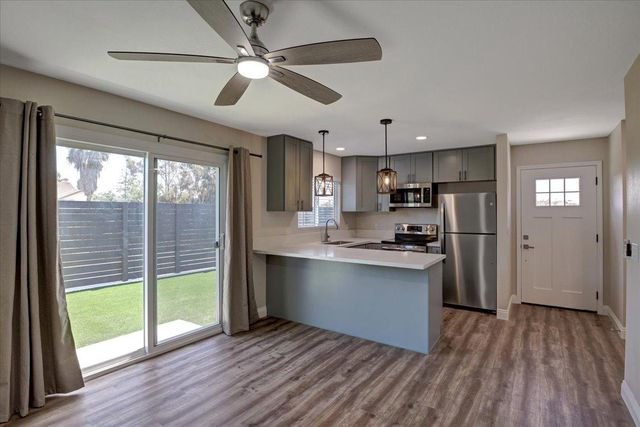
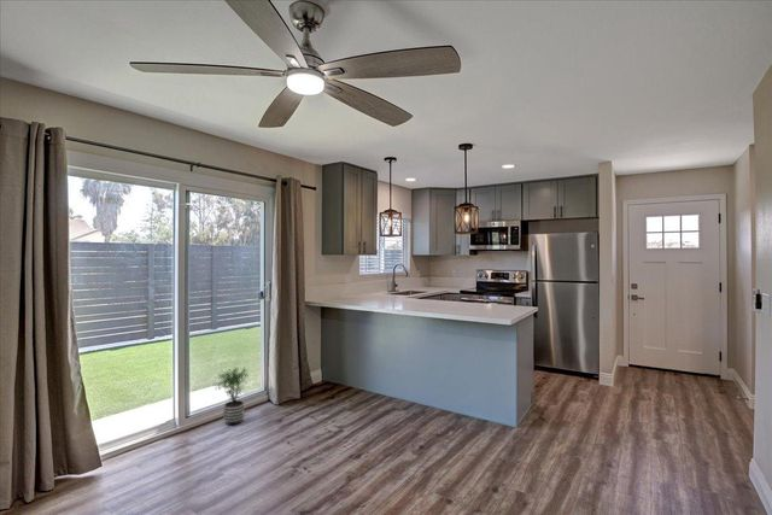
+ potted plant (233, 394)
